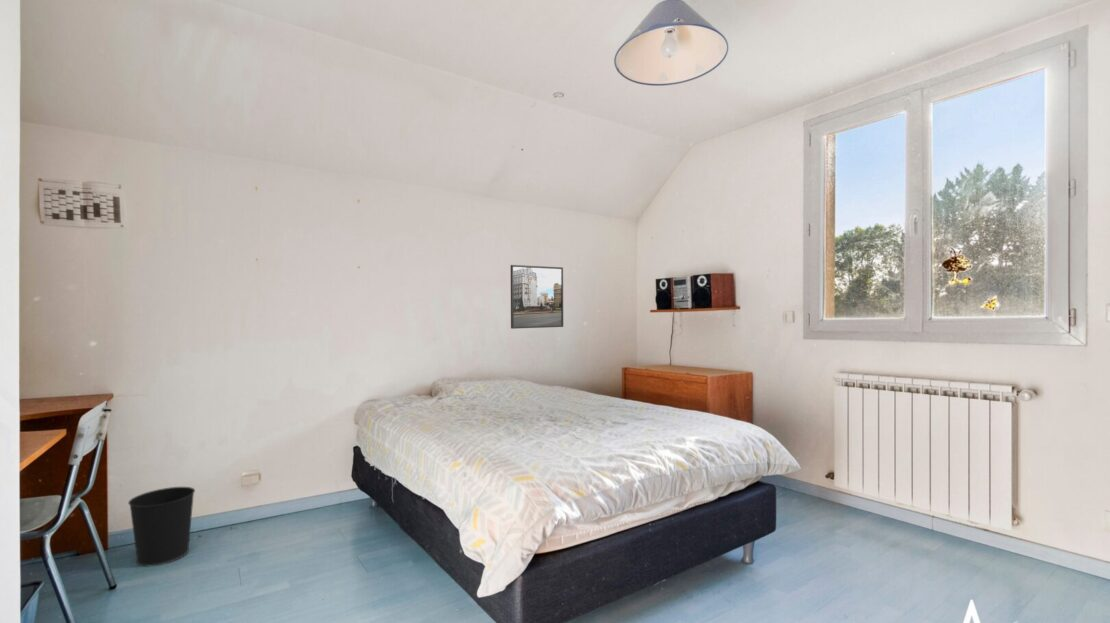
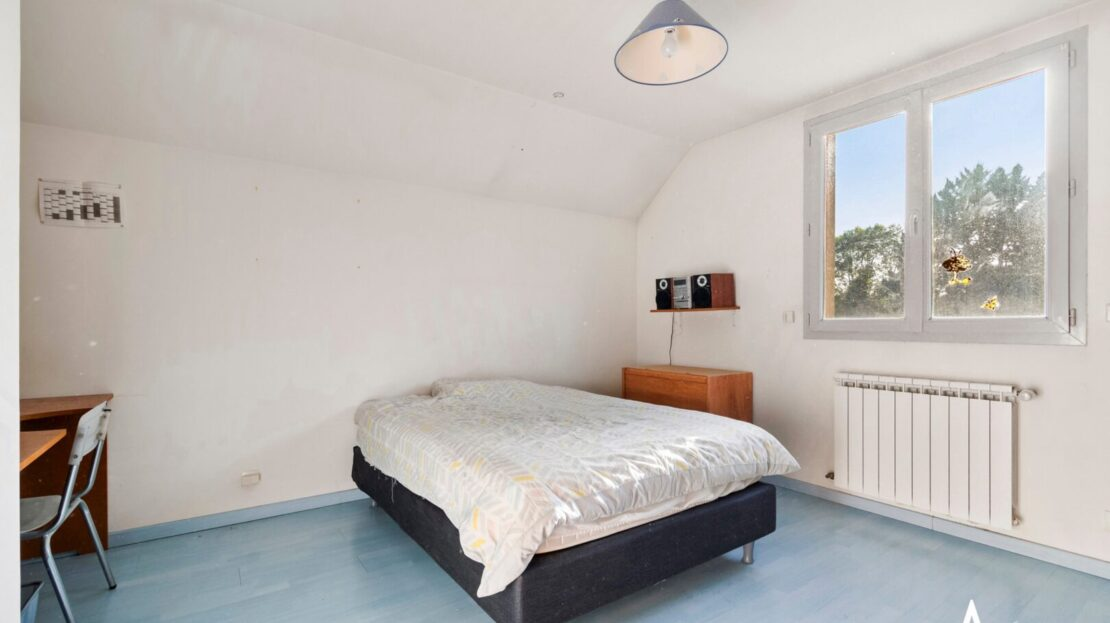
- wastebasket (163, 526)
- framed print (537, 297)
